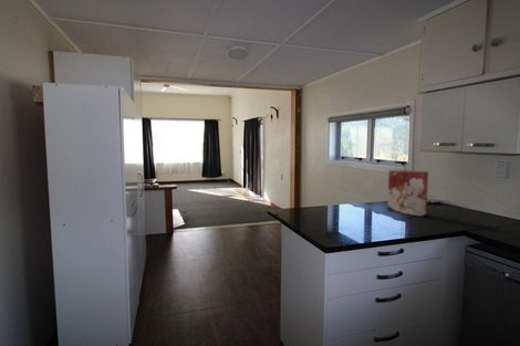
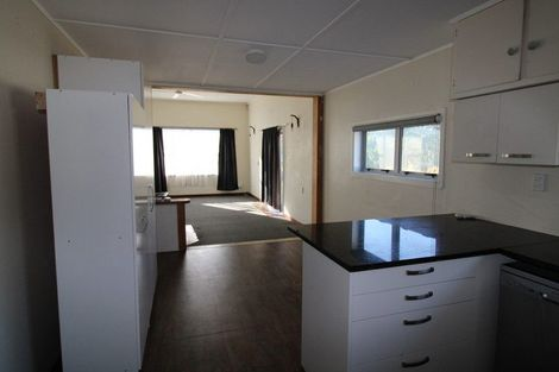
- cereal box (407, 191)
